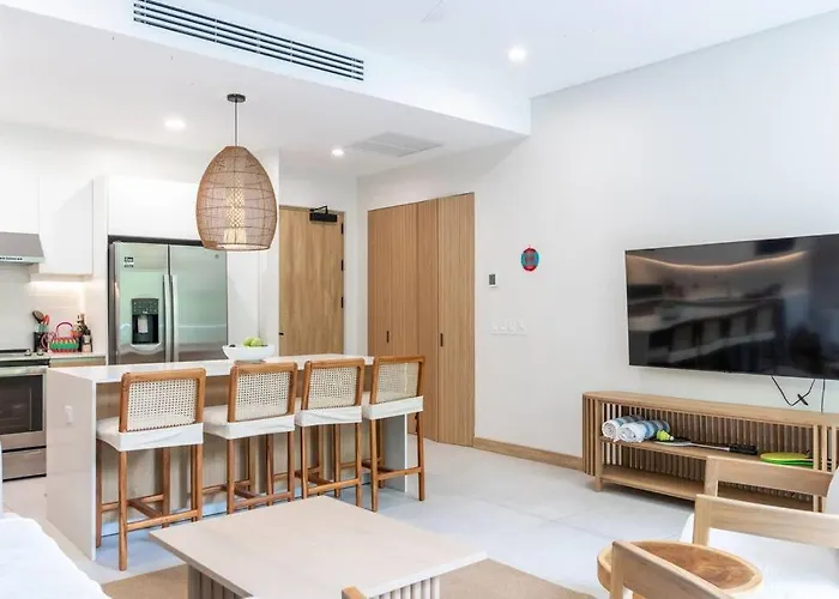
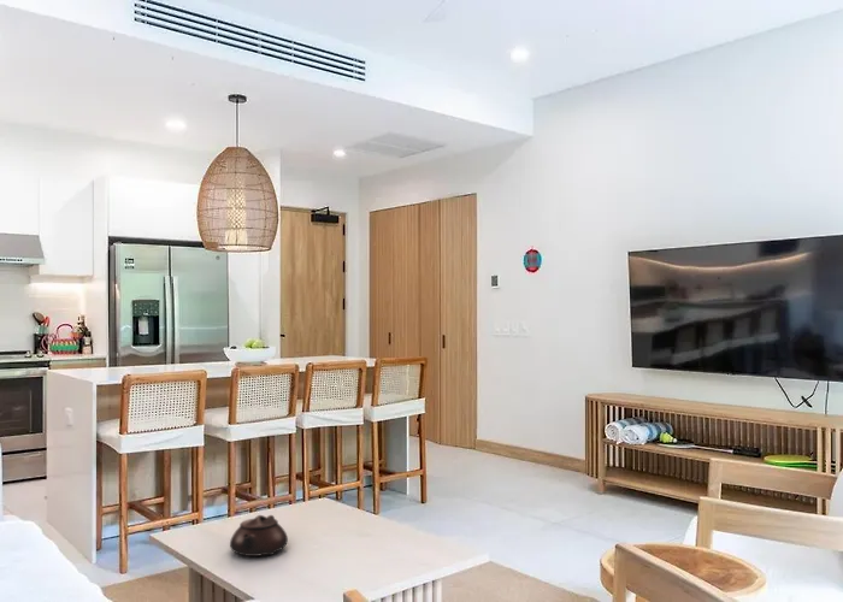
+ teapot (260, 532)
